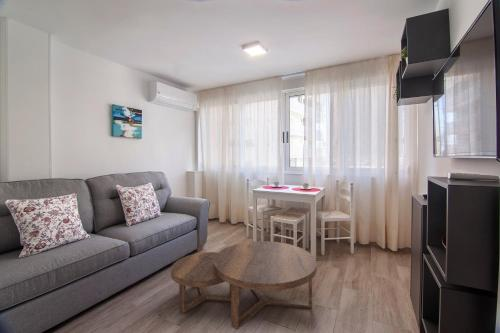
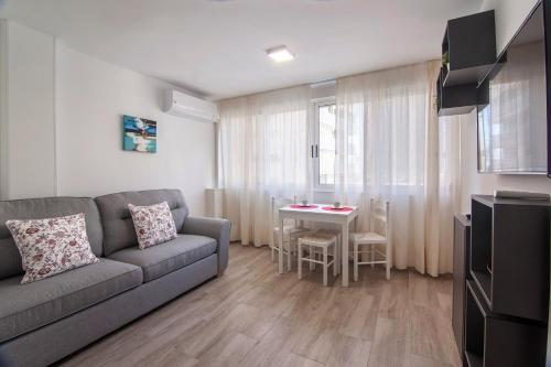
- coffee table (242, 278)
